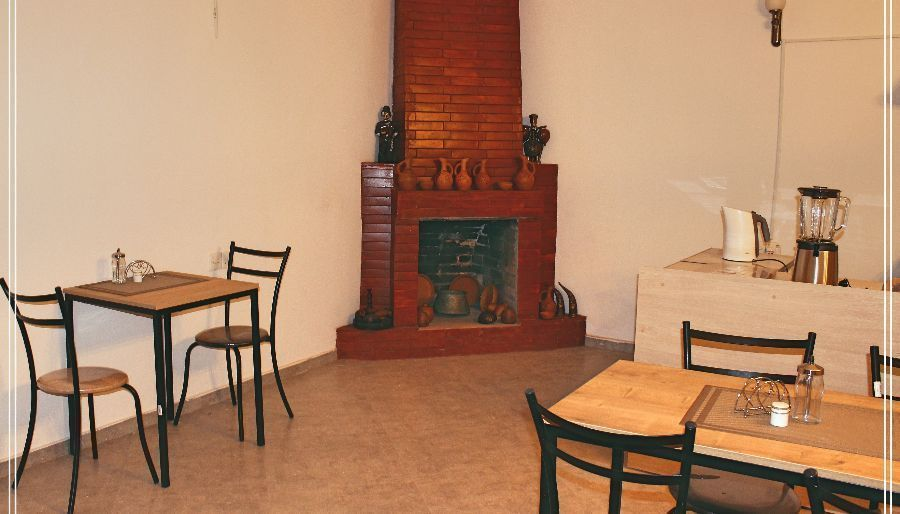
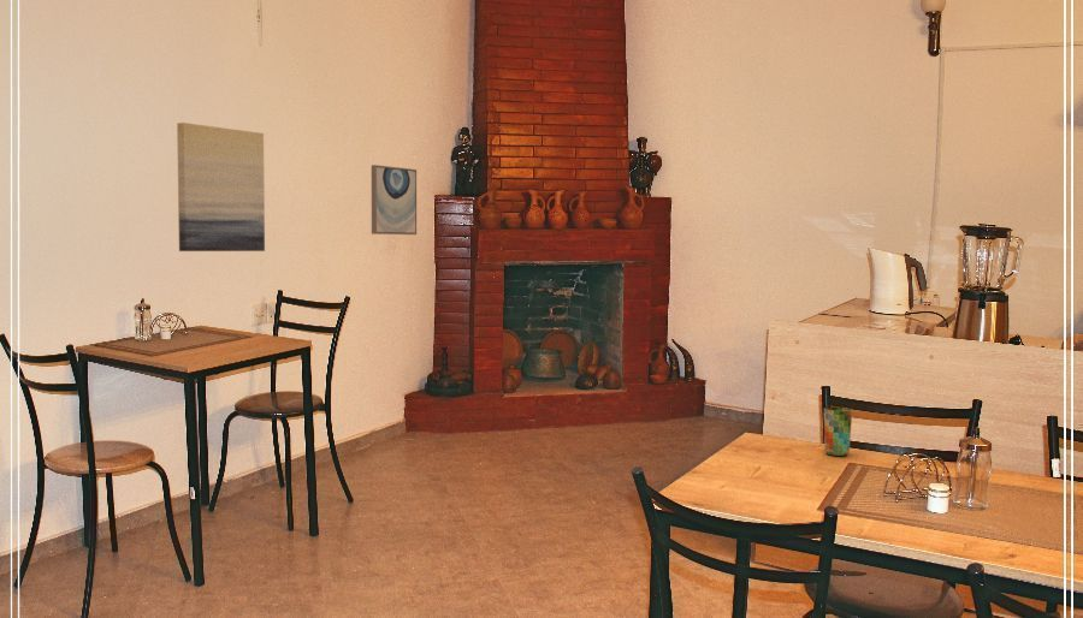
+ wall art (395, 201)
+ wall art (223, 190)
+ cup (836, 430)
